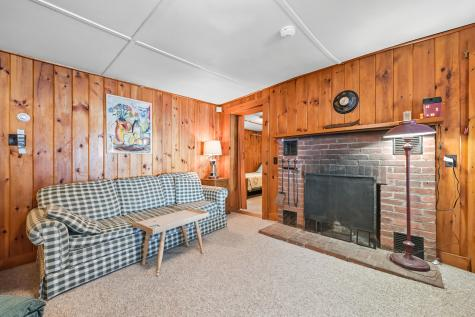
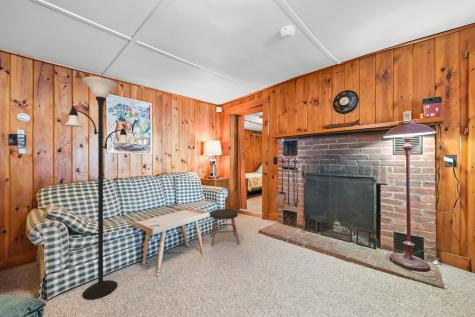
+ floor lamp (100, 186)
+ stool (224, 225)
